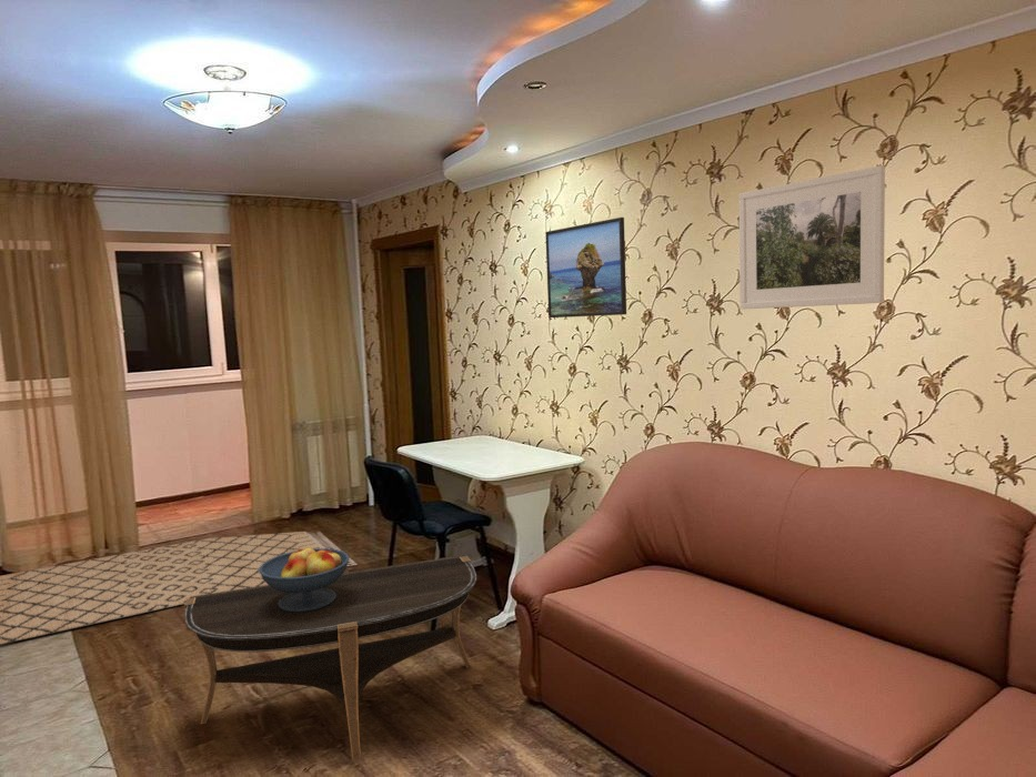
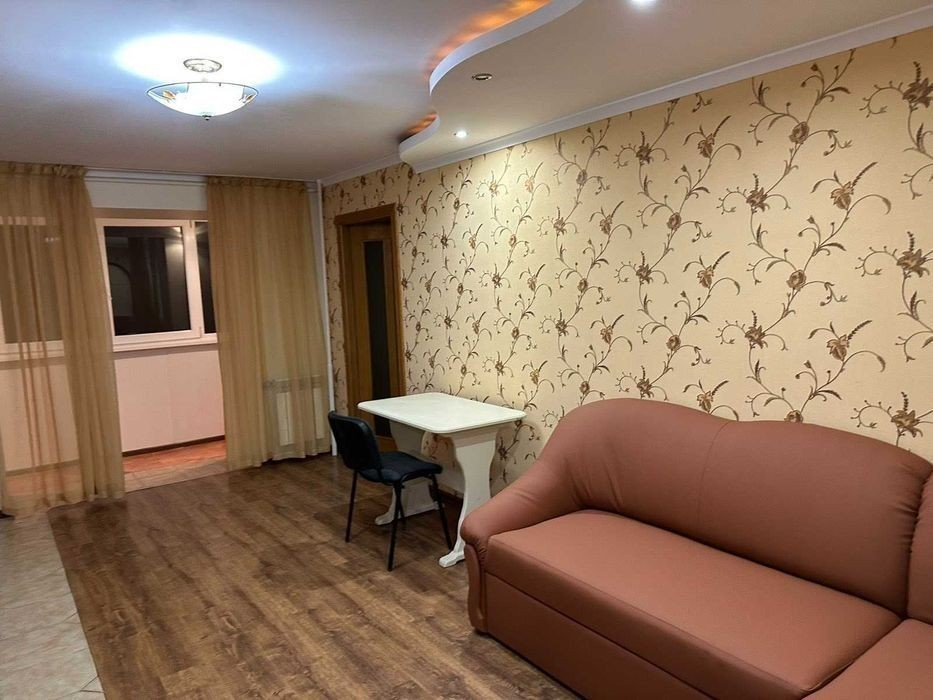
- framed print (583, 271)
- coffee table (344, 659)
- fruit bowl (305, 574)
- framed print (805, 243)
- rug (165, 573)
